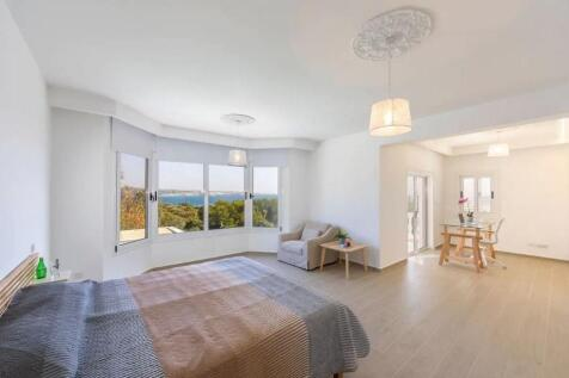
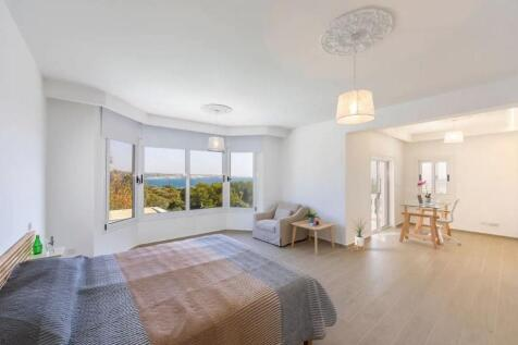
+ house plant (359, 232)
